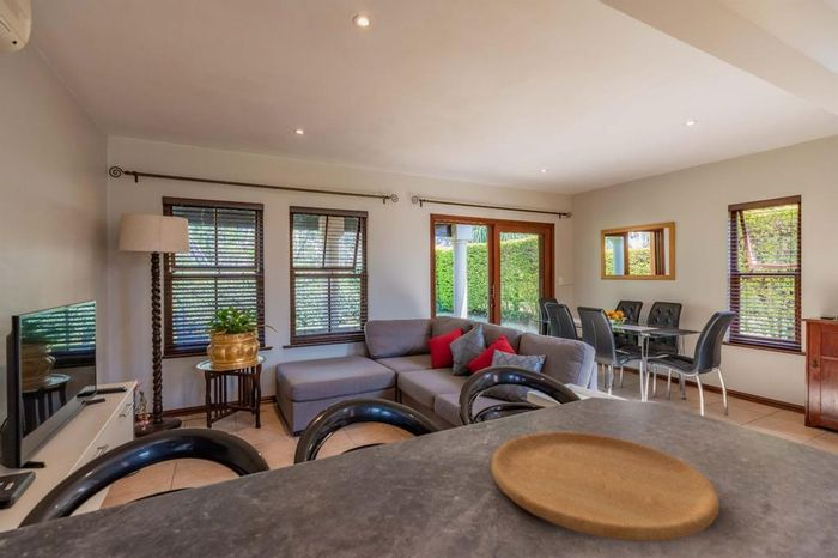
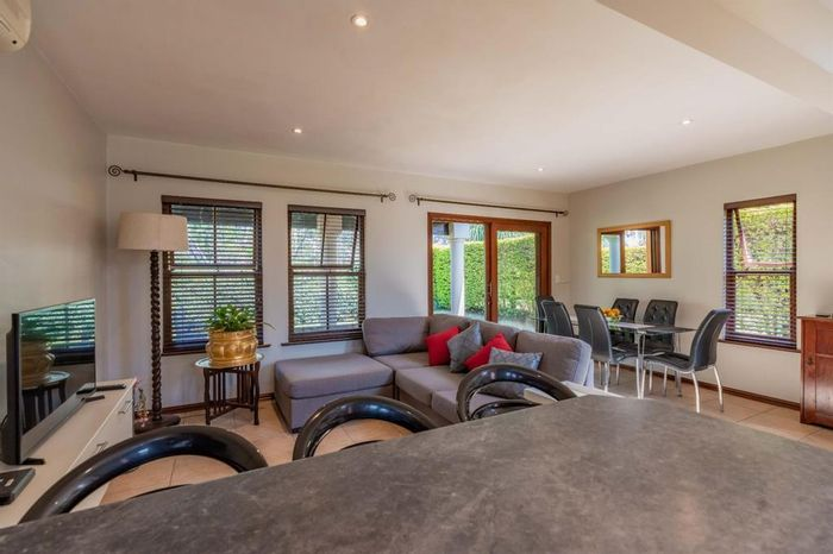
- cutting board (594, 474)
